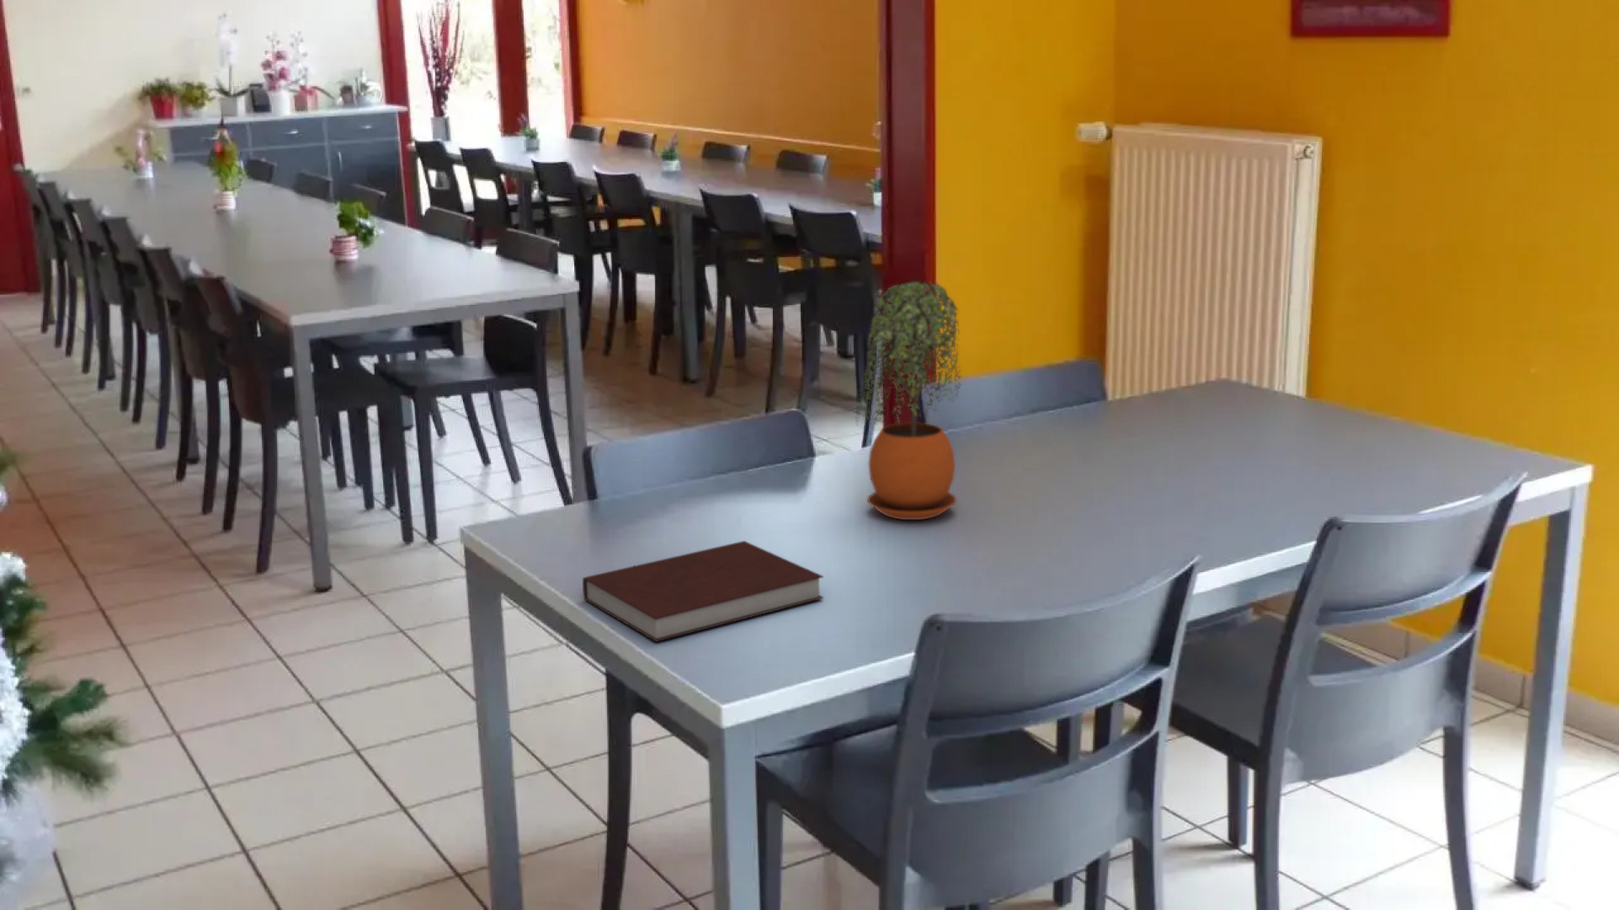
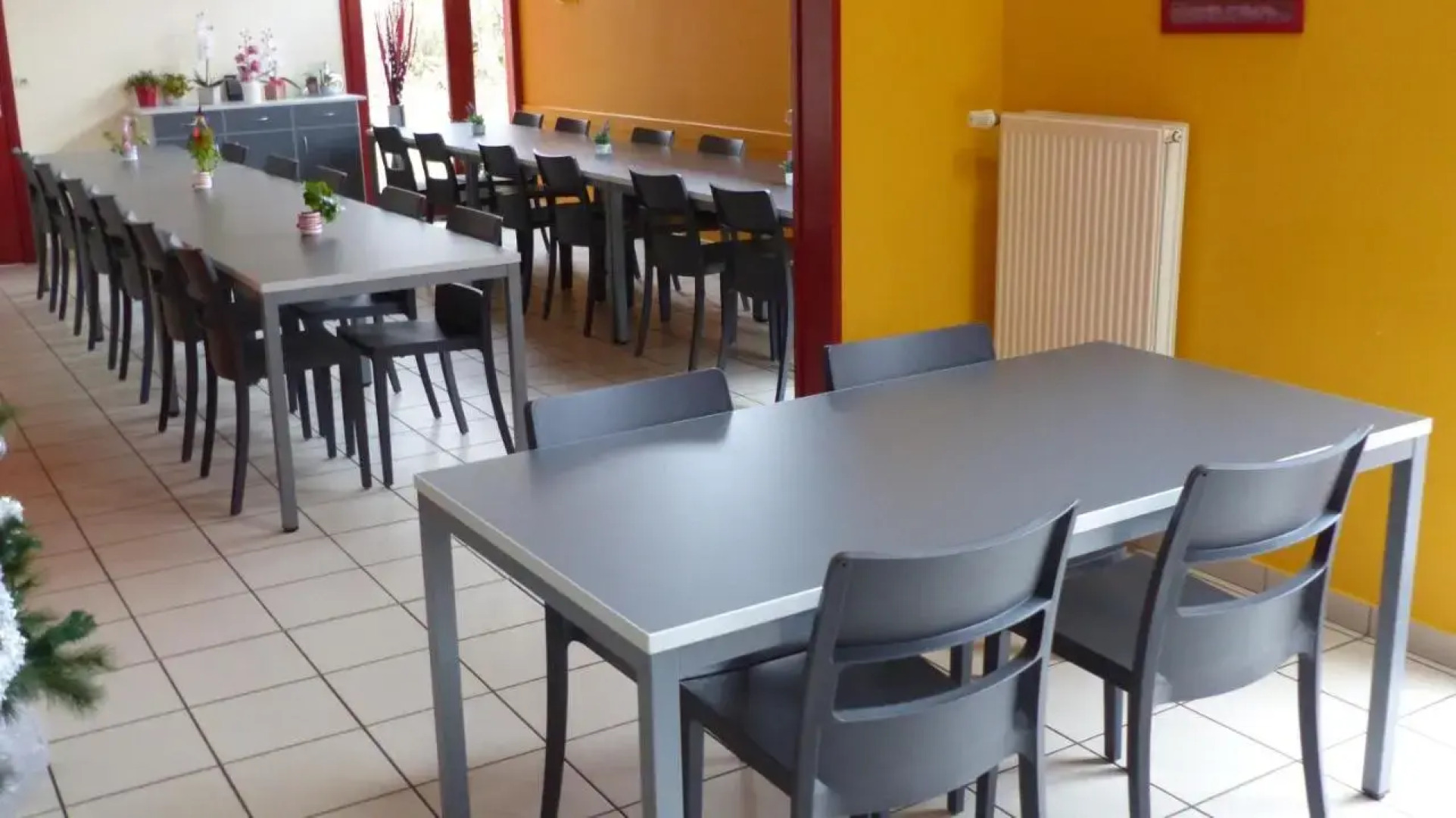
- potted plant (908, 400)
- notebook (702, 587)
